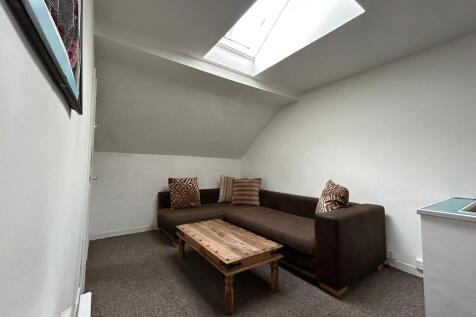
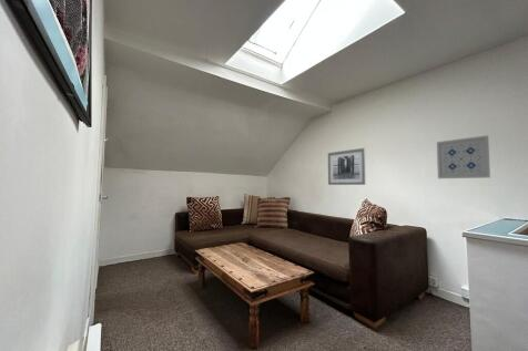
+ wall art (461, 158)
+ wall art (345, 167)
